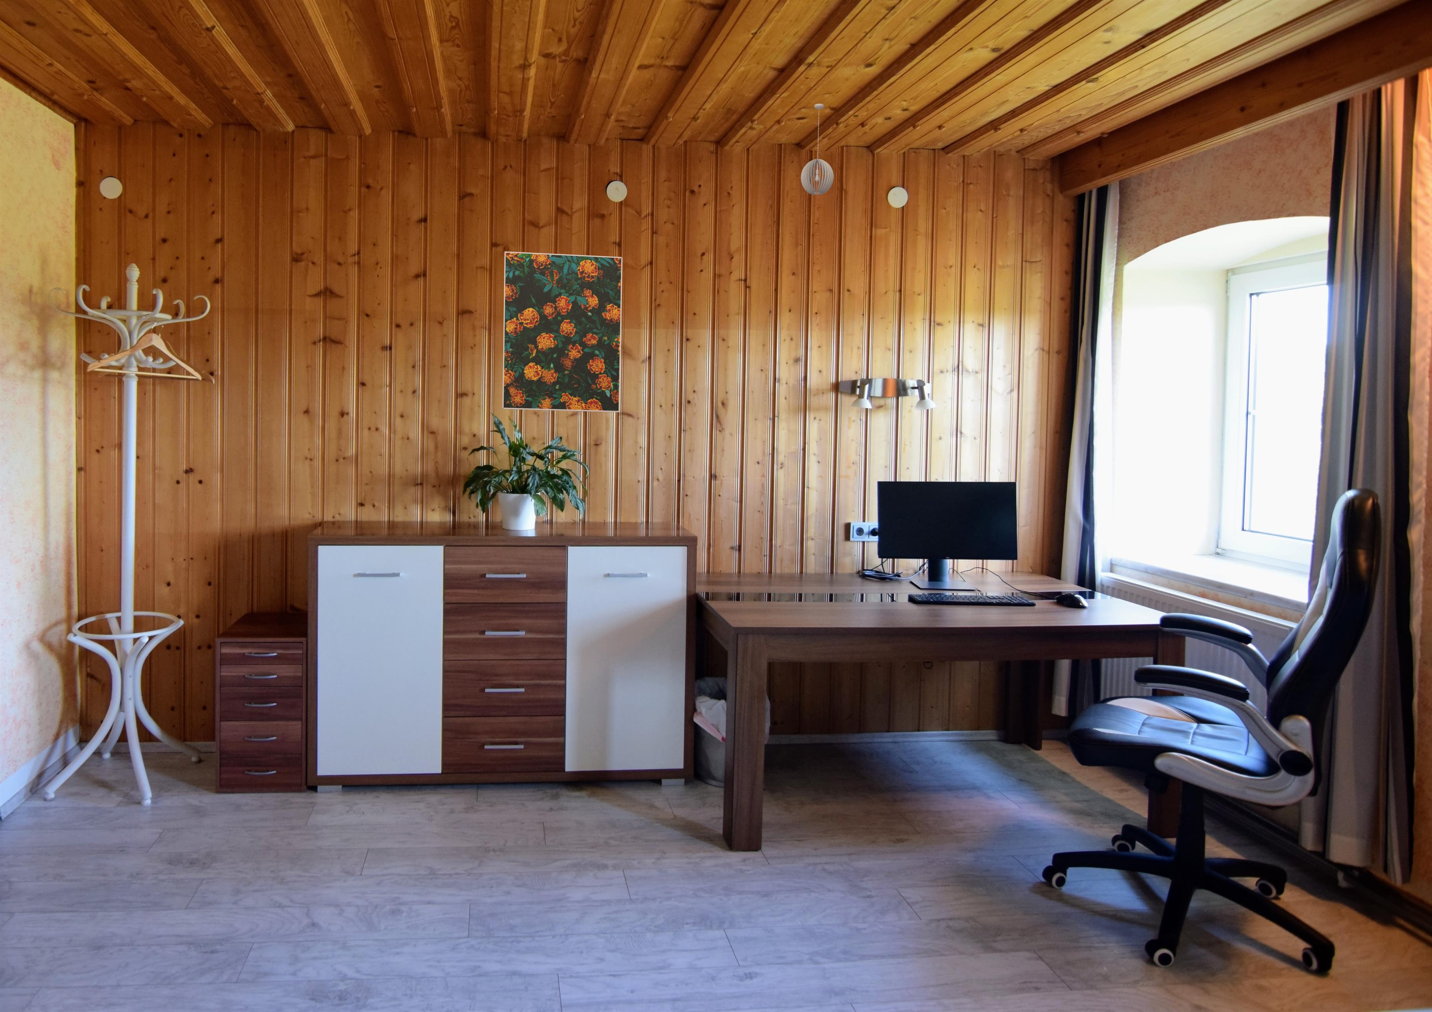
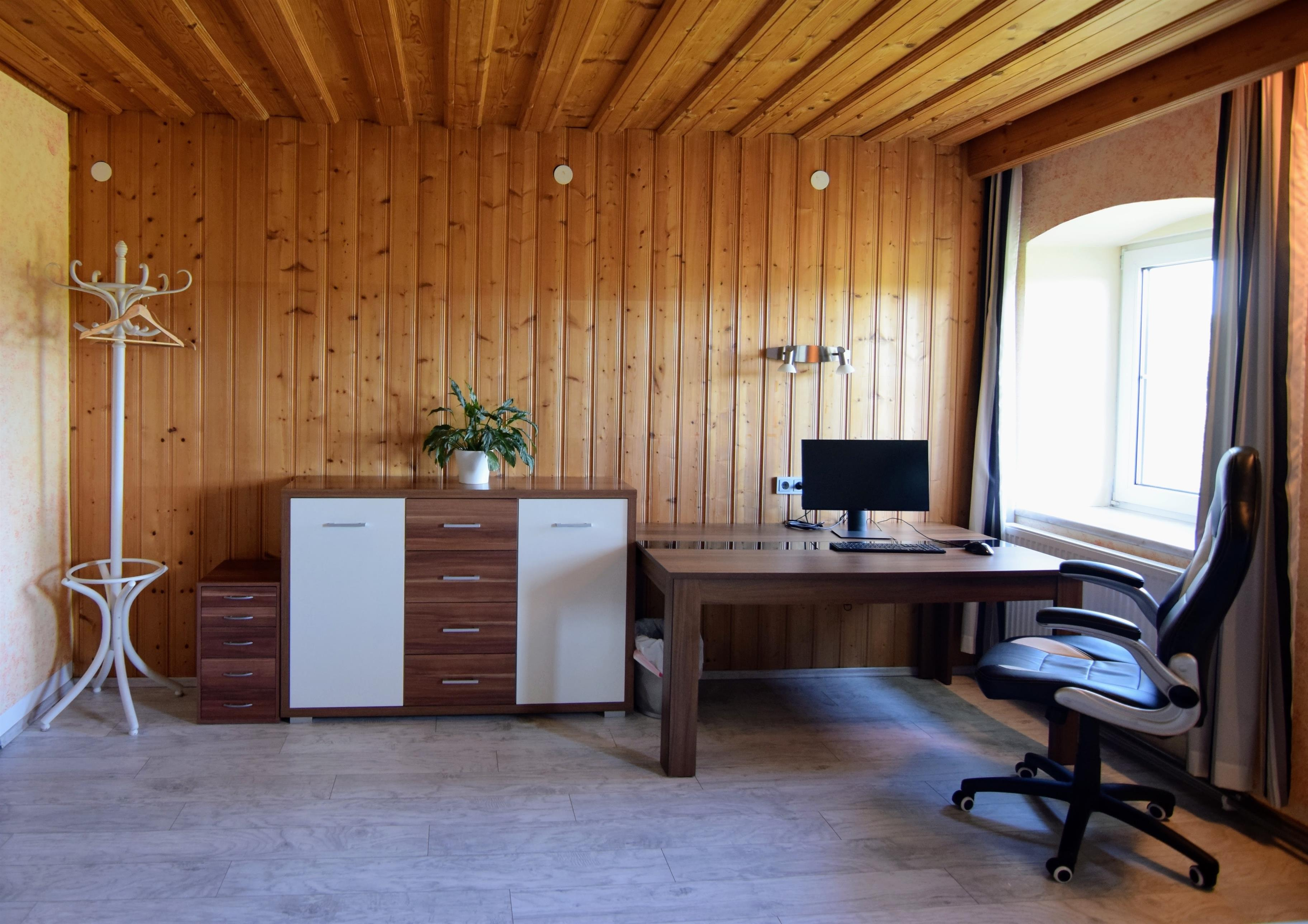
- pendant light (818, 149)
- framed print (563, 333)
